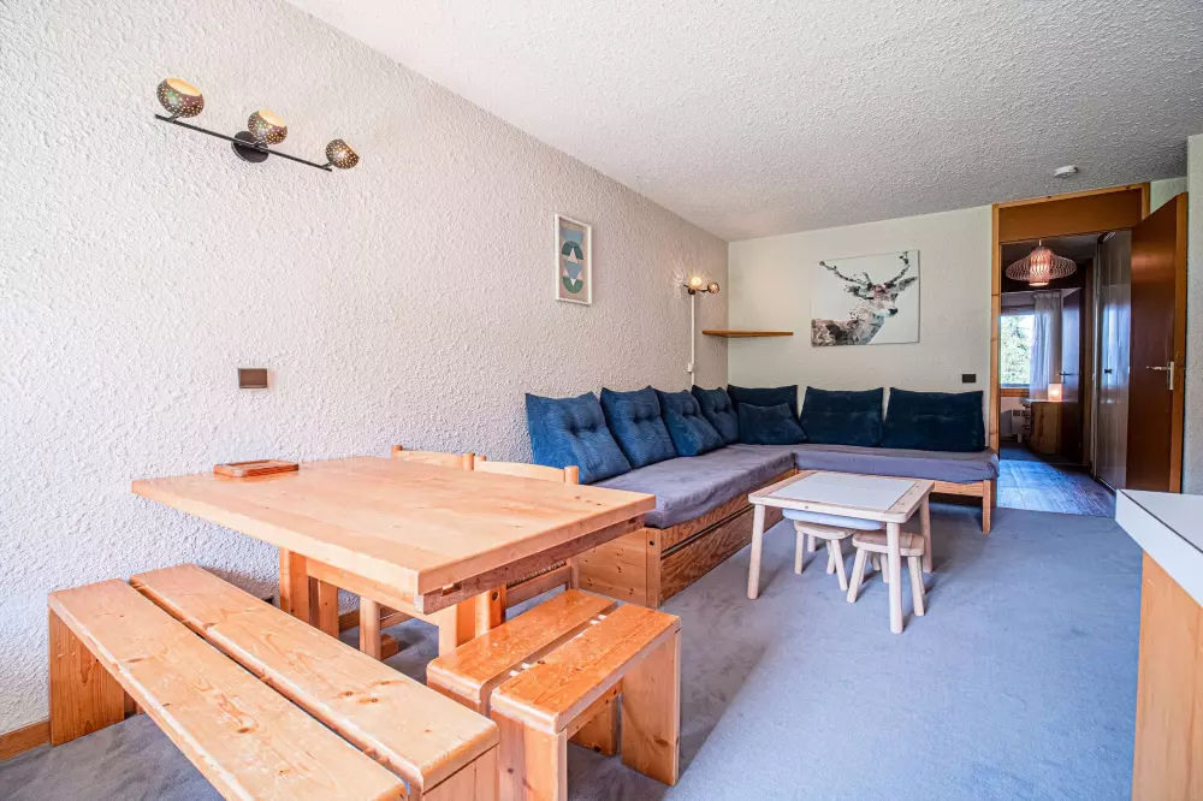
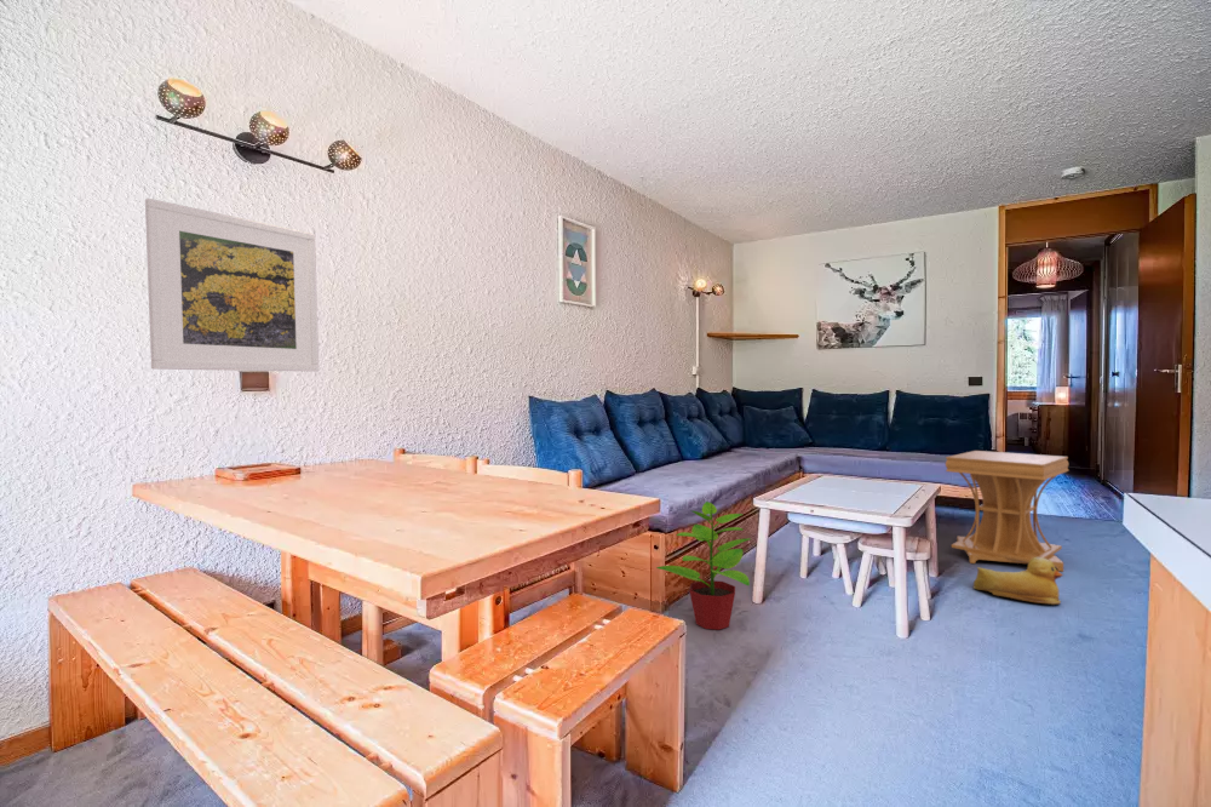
+ potted plant (713, 560)
+ side table (1005, 506)
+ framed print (241, 294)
+ rubber duck (1017, 576)
